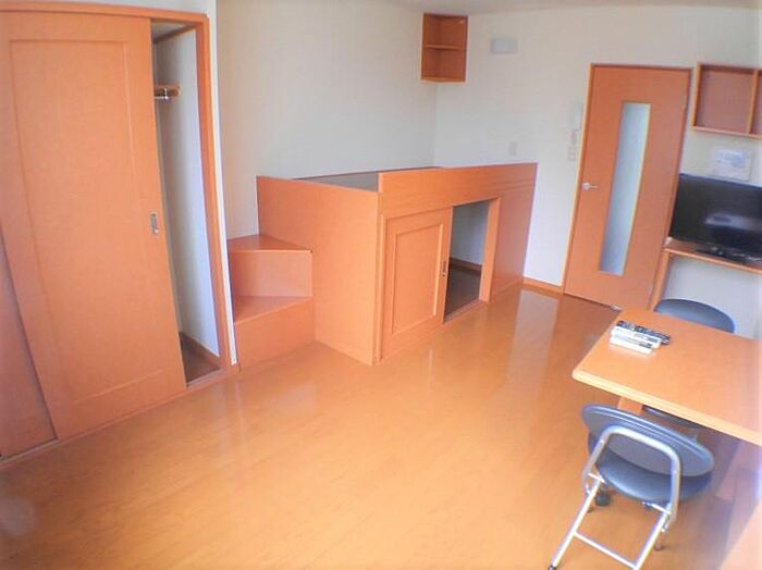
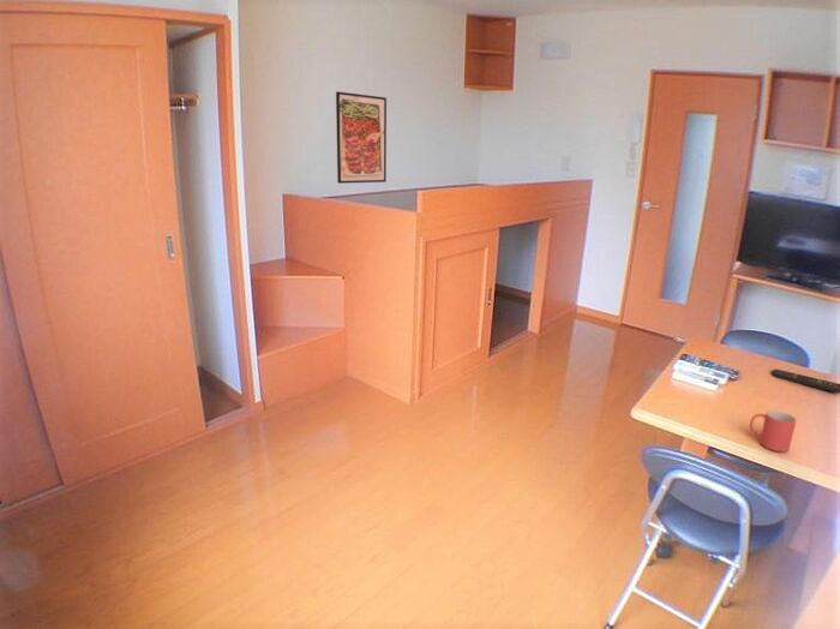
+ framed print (362, 139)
+ mug (770, 429)
+ remote control (805, 379)
